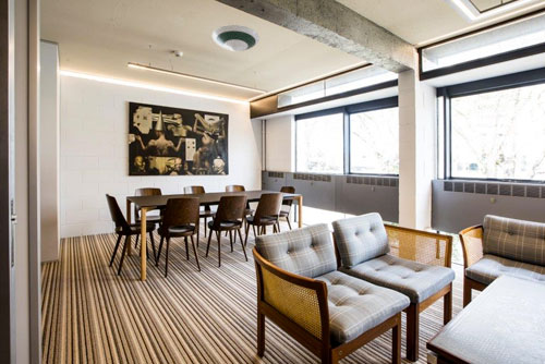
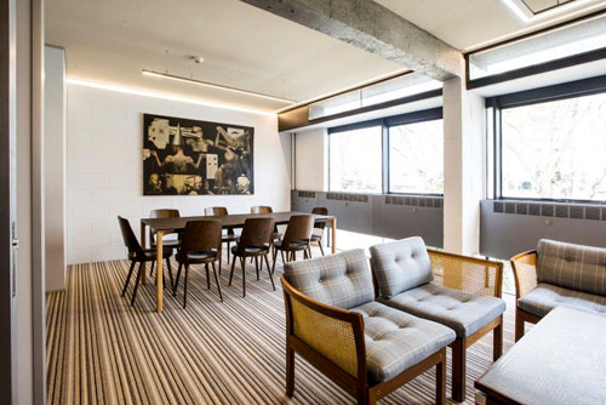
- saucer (235, 44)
